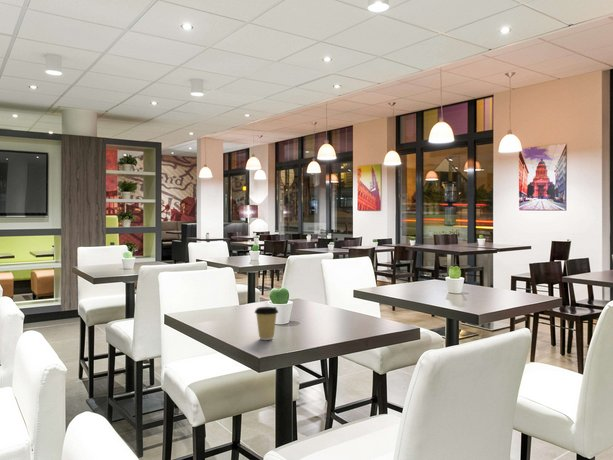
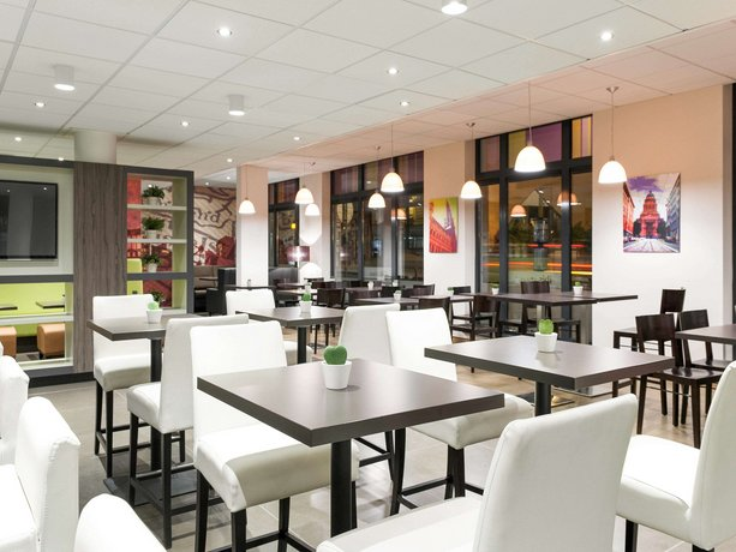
- coffee cup (266, 322)
